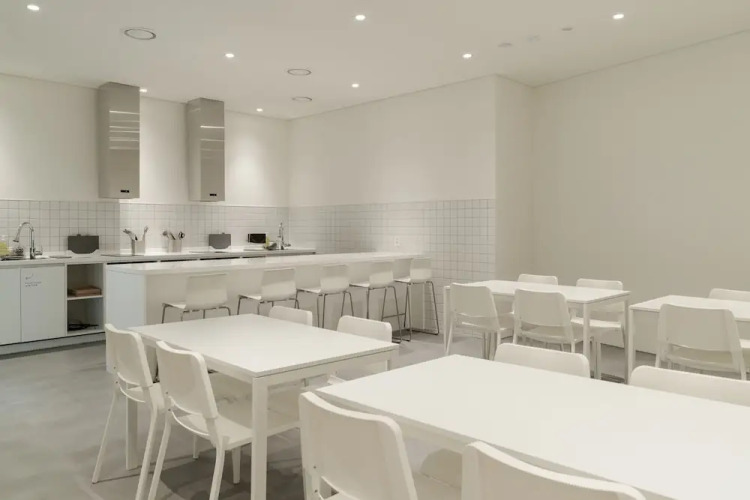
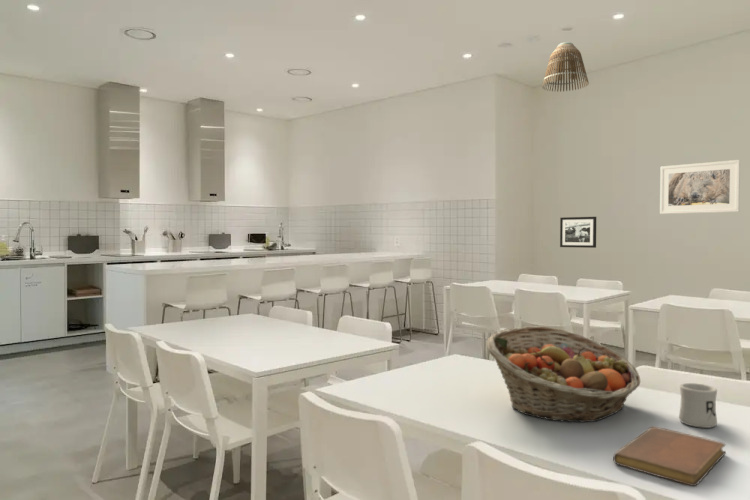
+ picture frame (577, 232)
+ fruit basket (561, 370)
+ notebook (670, 452)
+ mug (700, 404)
+ lamp shade (564, 65)
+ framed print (698, 188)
